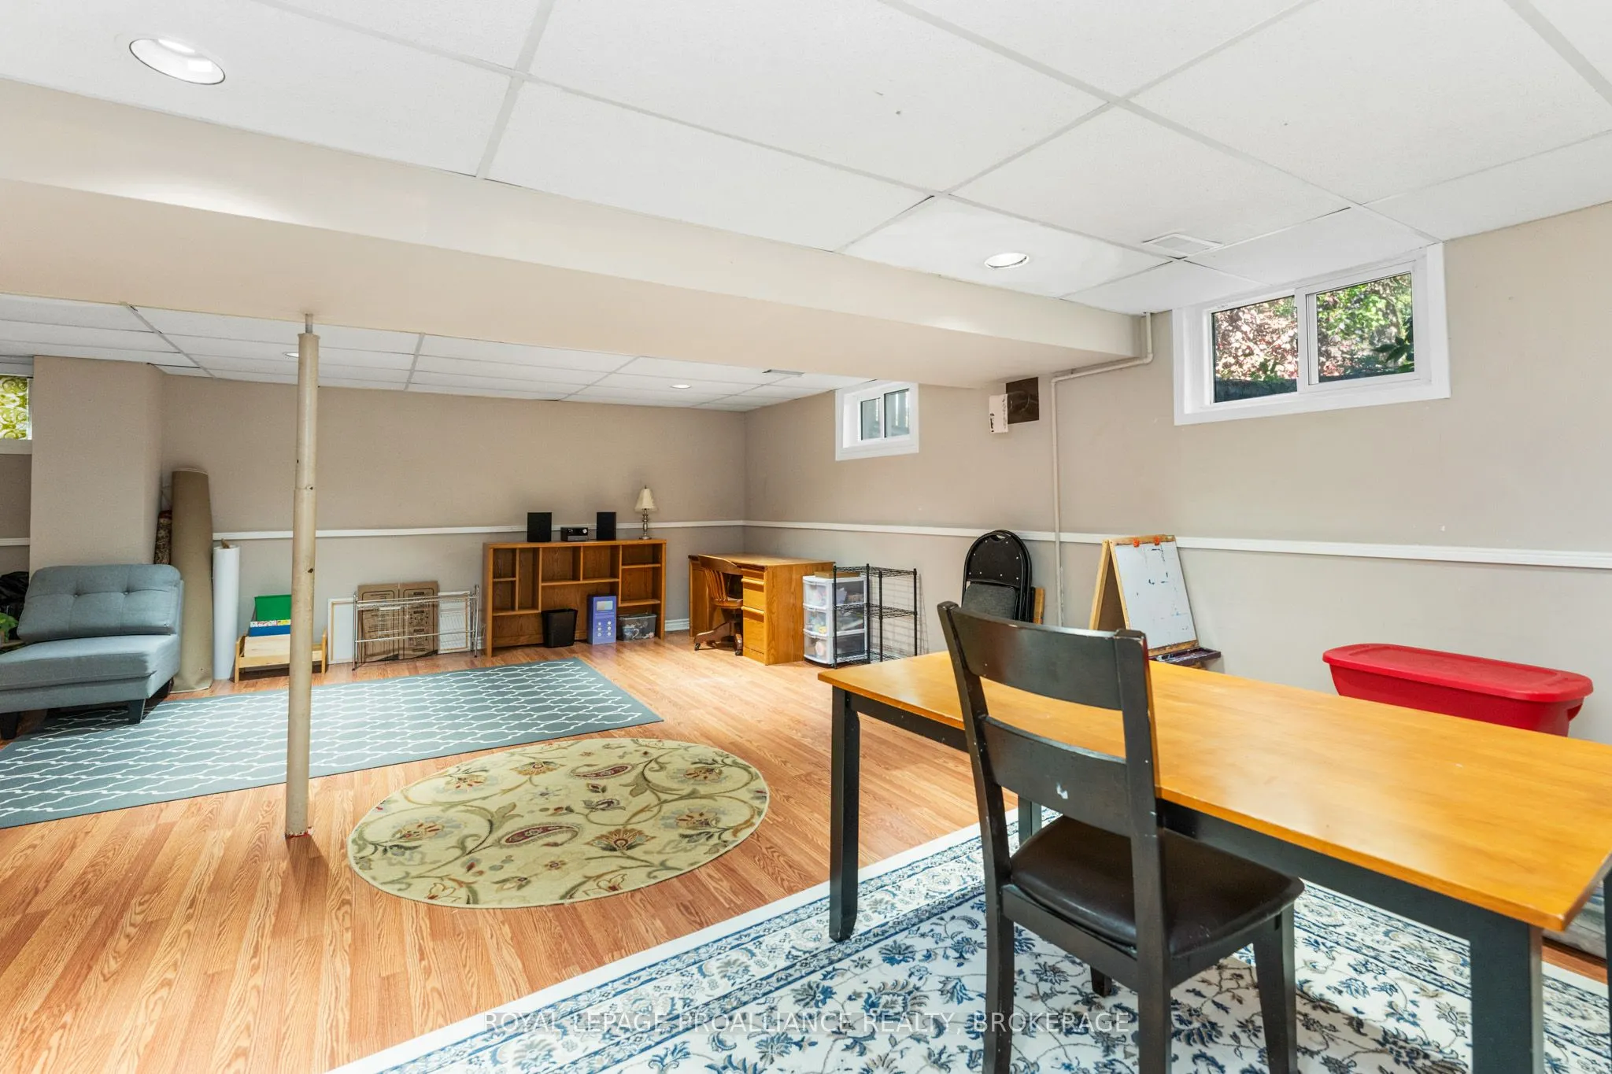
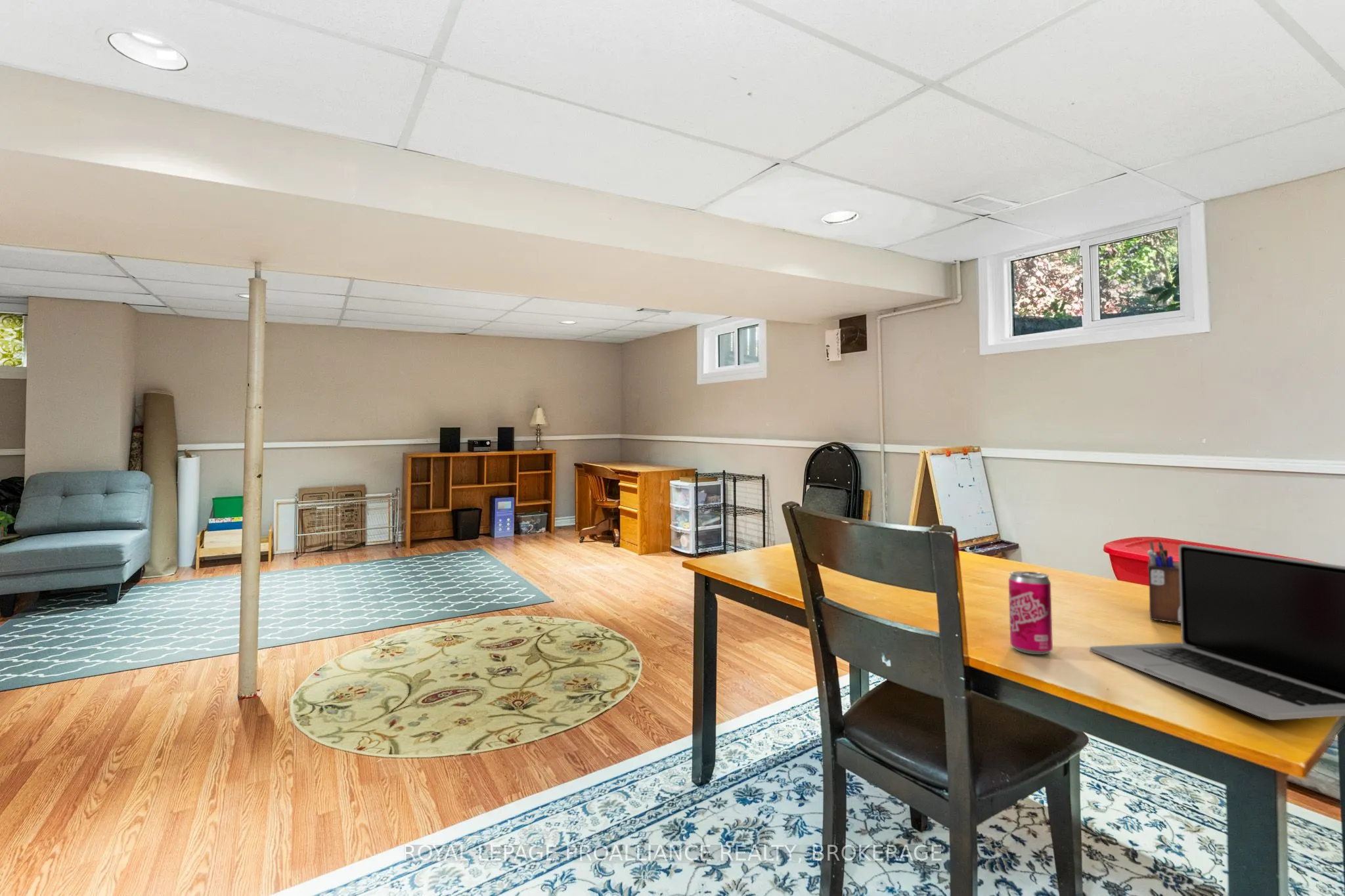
+ laptop (1218, 618)
+ desk organizer (1170, 580)
+ beverage can (1030, 612)
